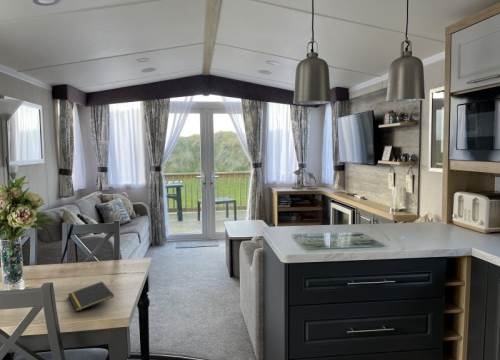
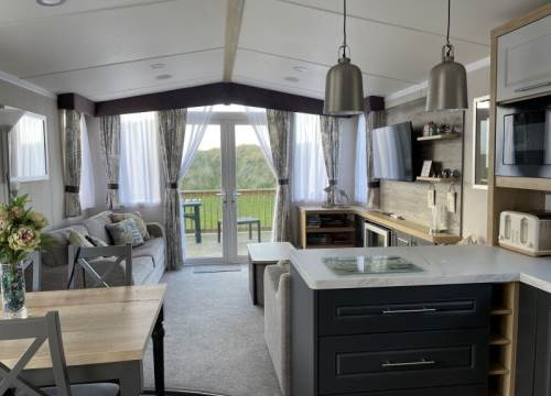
- notepad (90, 295)
